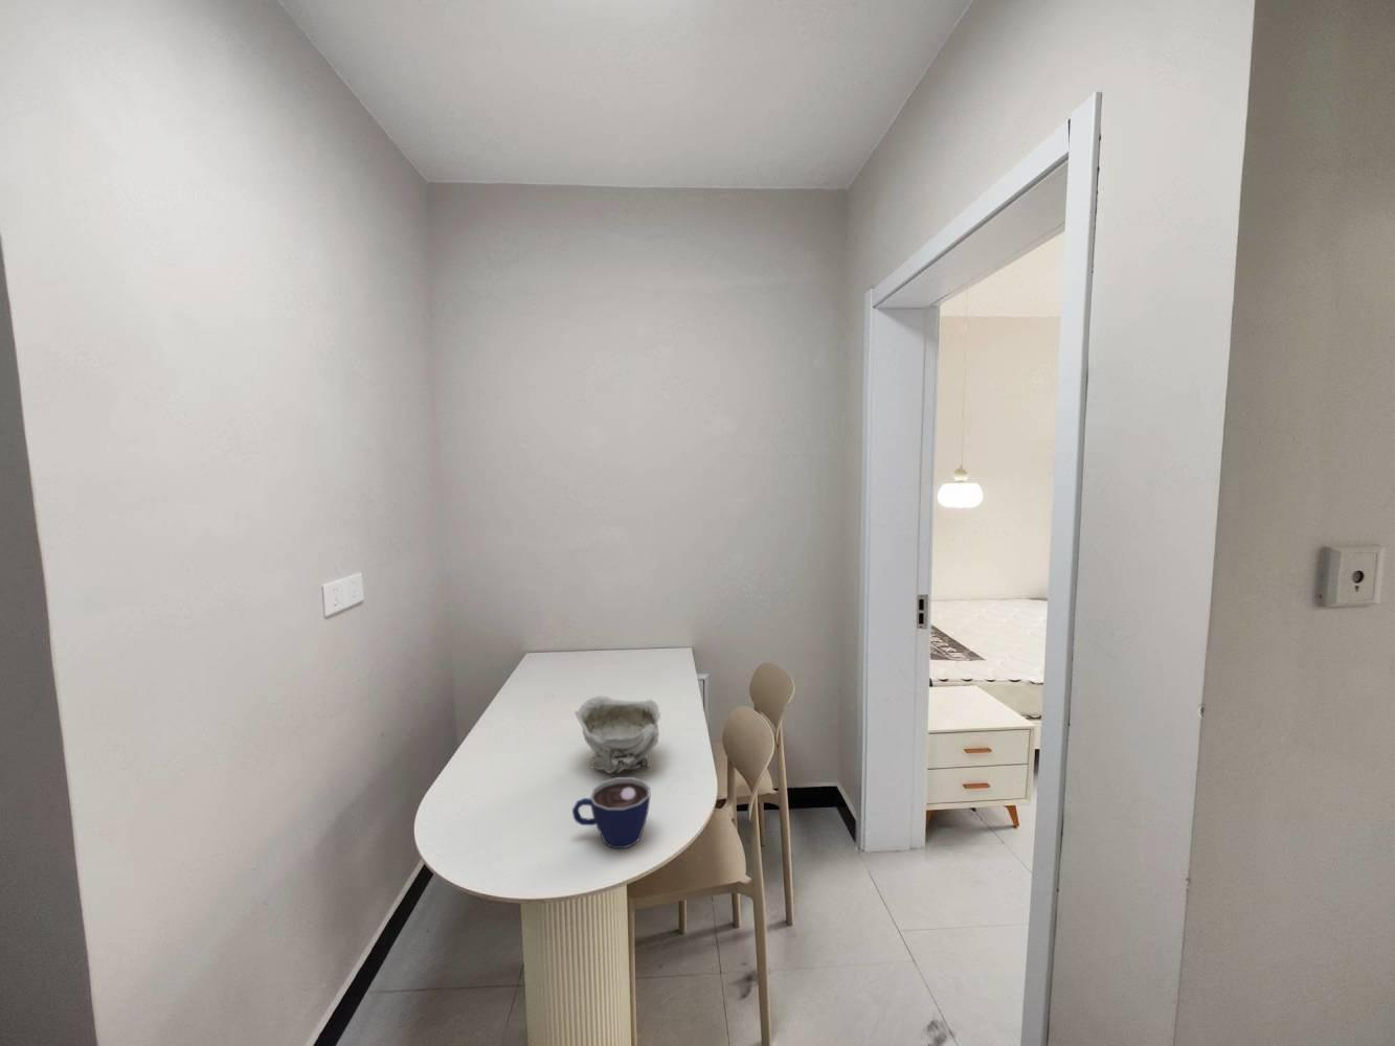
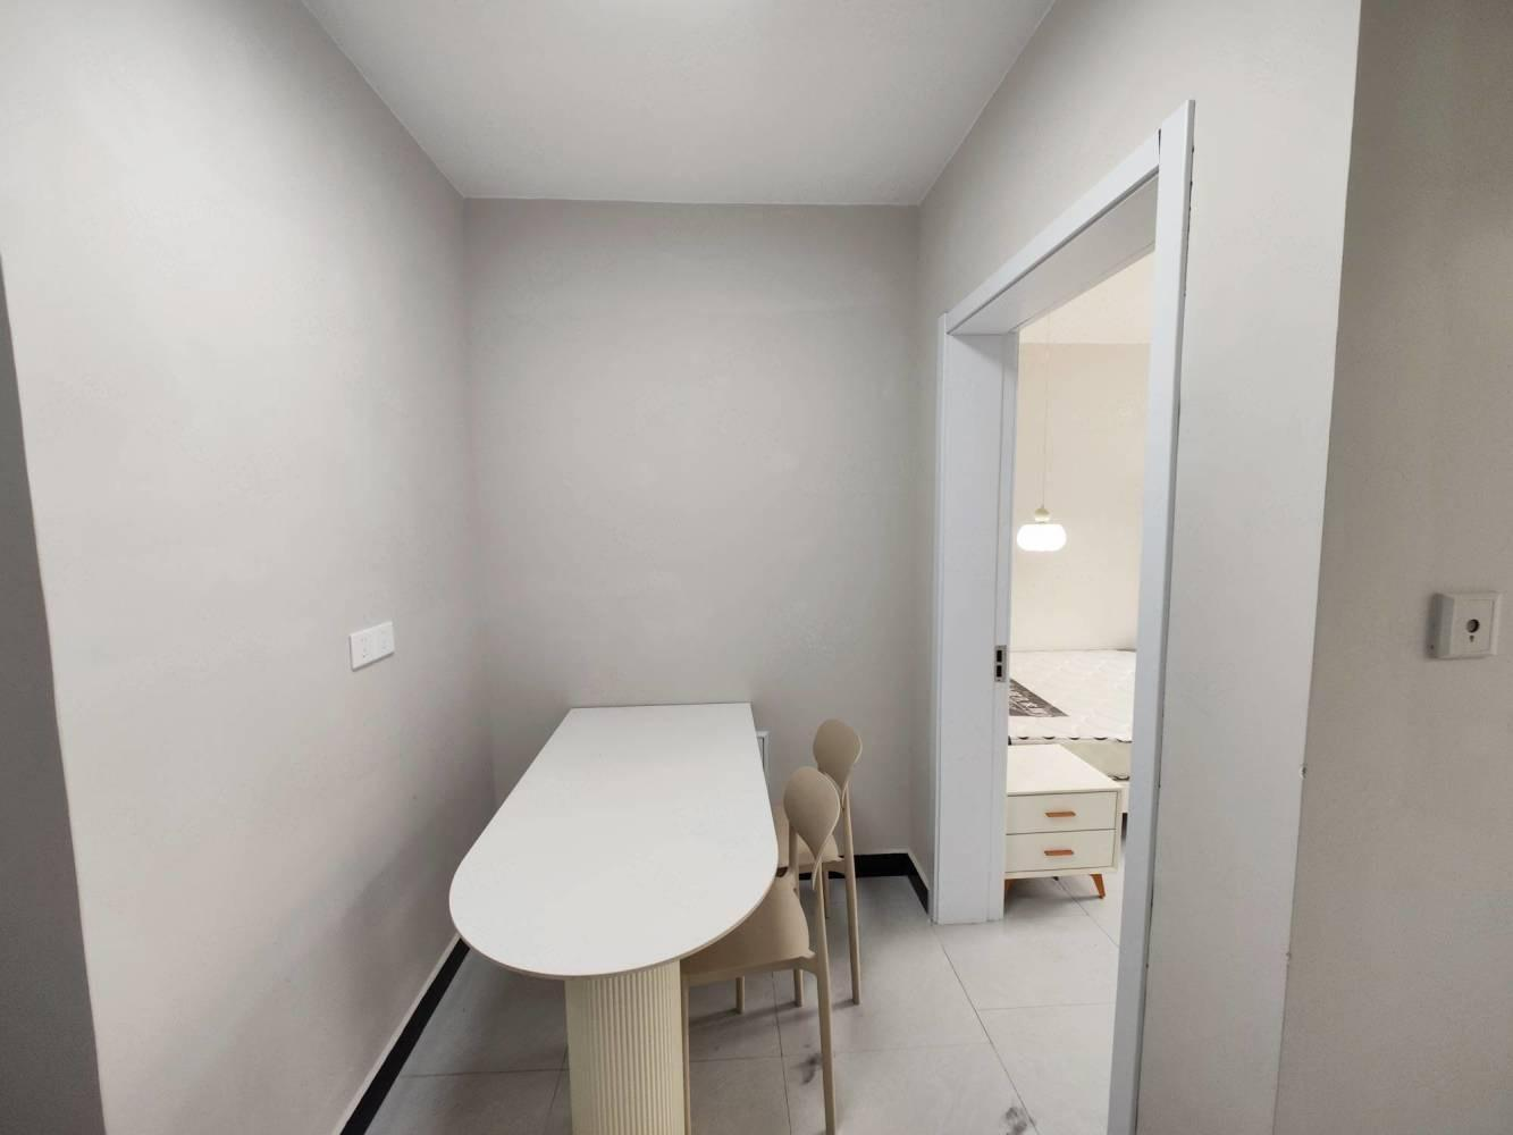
- bowl (621, 736)
- cup (611, 814)
